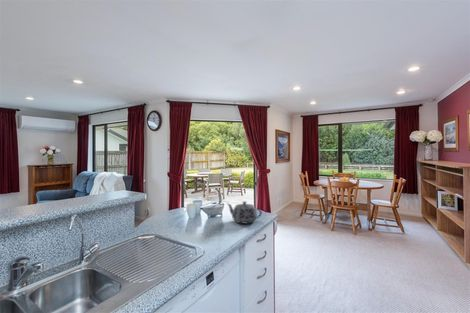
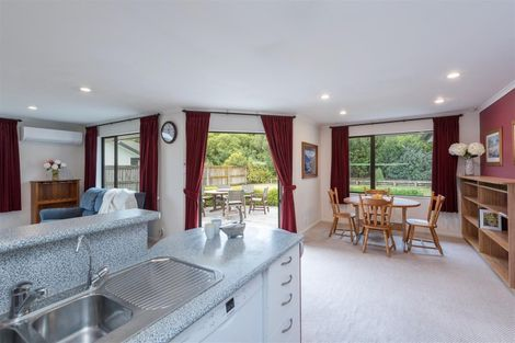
- teapot (243, 211)
